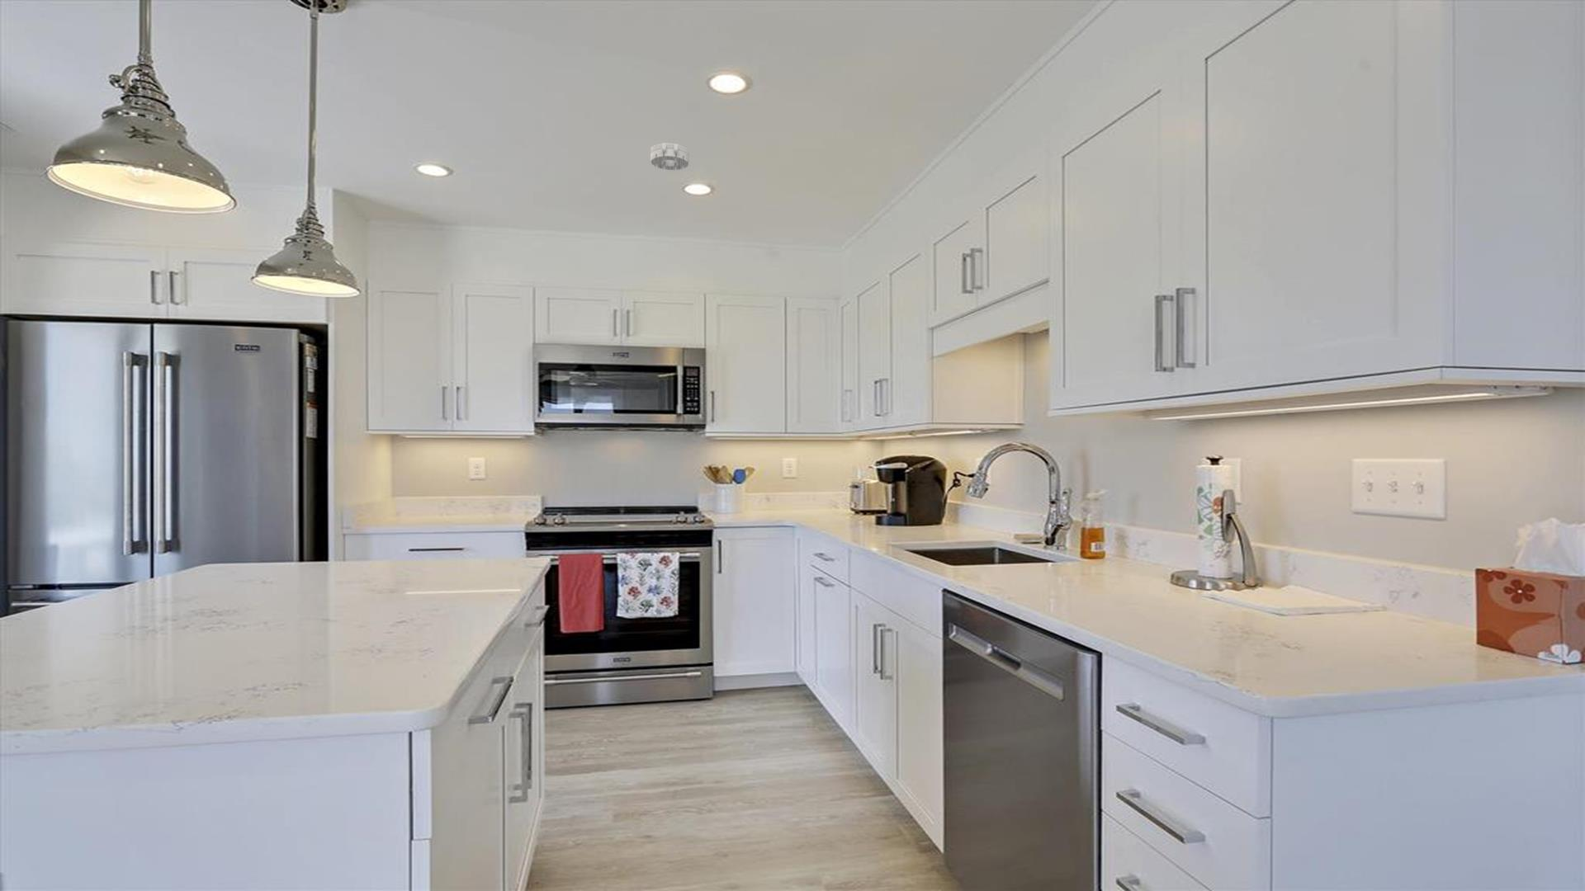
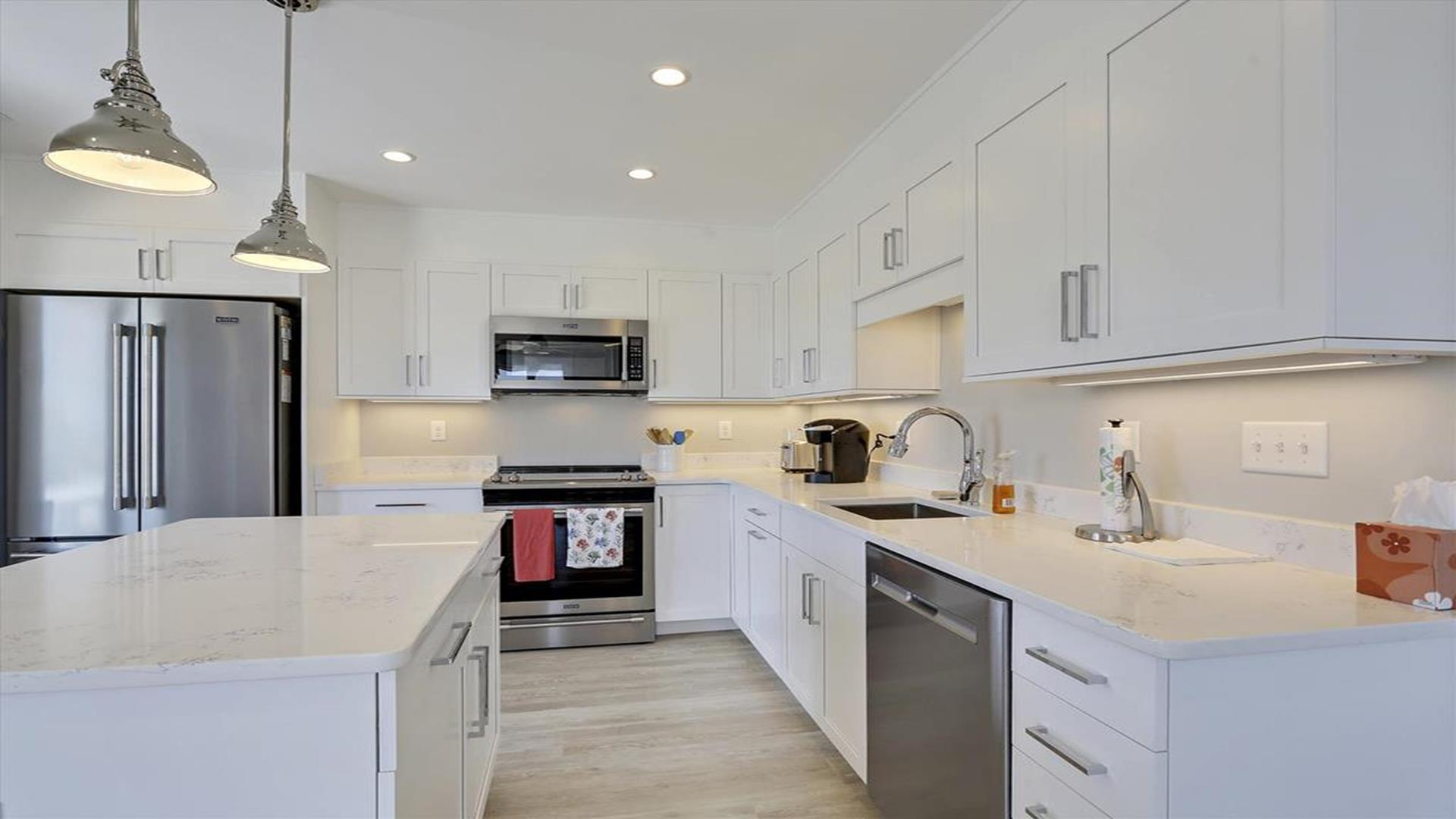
- smoke detector (669, 156)
